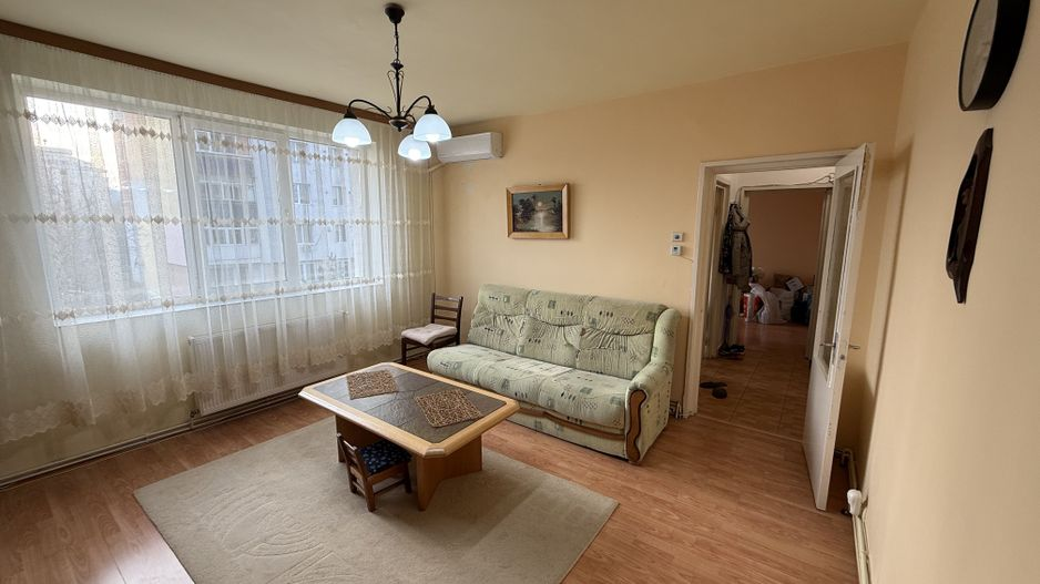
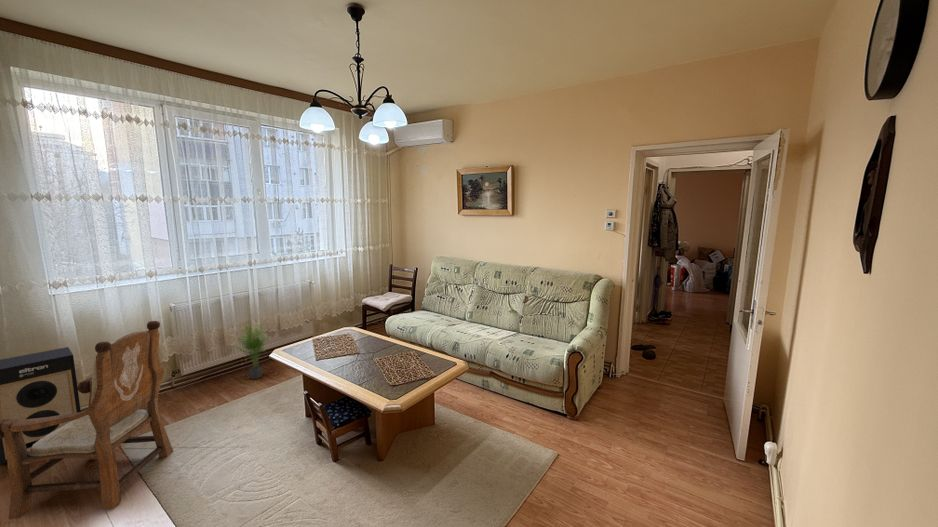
+ potted plant (250, 350)
+ speaker (36, 401)
+ armchair (94, 407)
